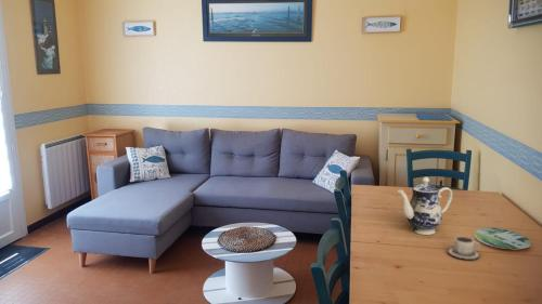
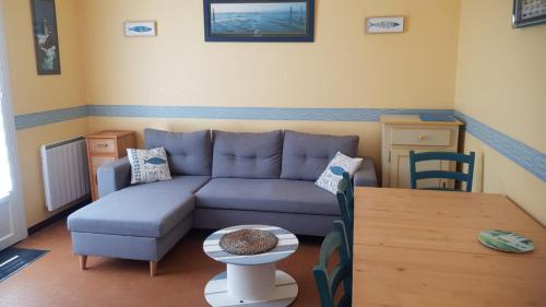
- cup (464, 247)
- teapot (424, 203)
